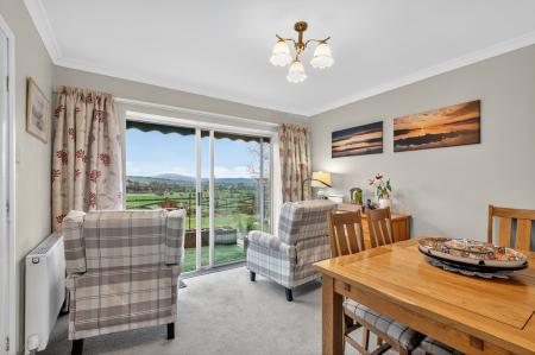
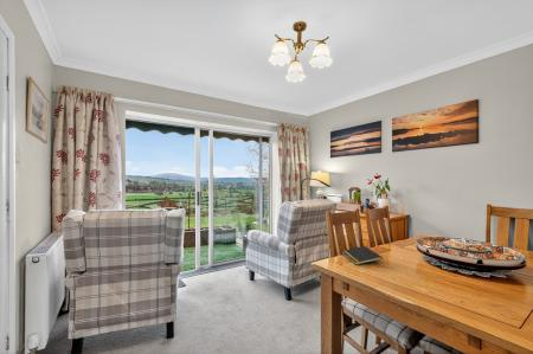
+ notepad (360, 255)
